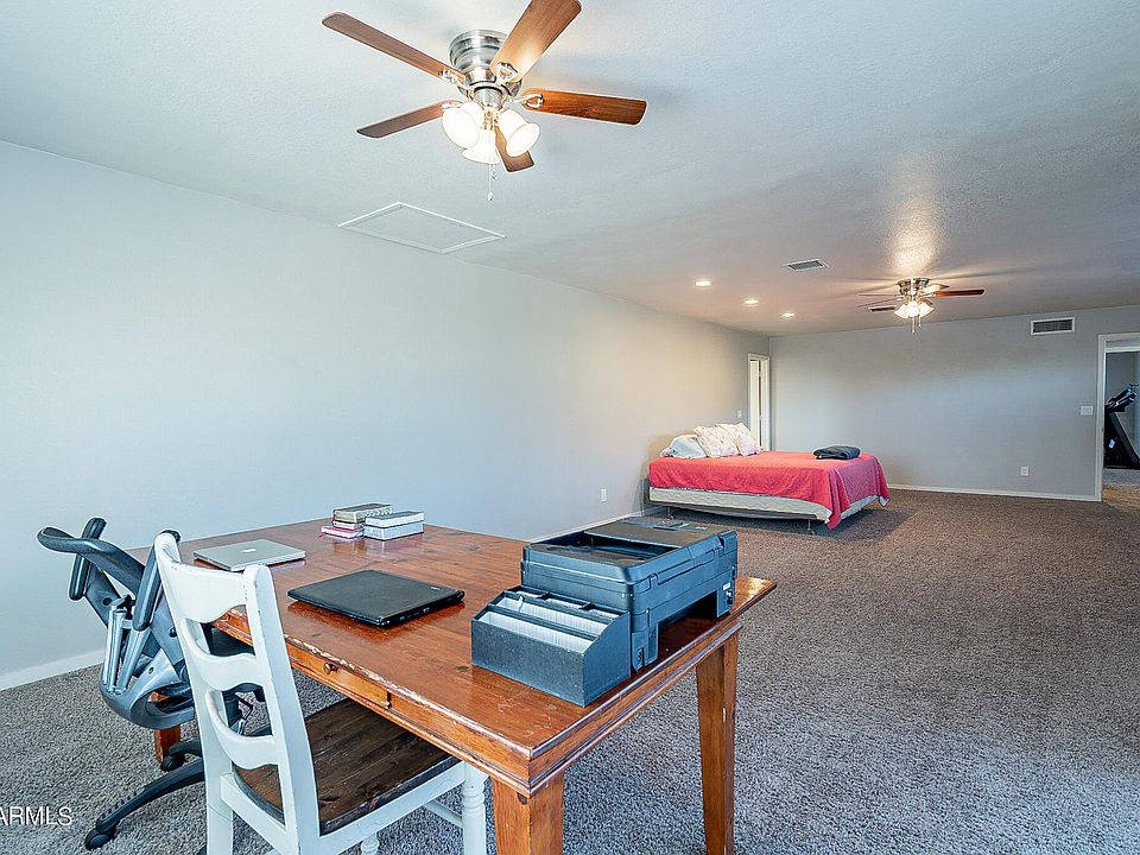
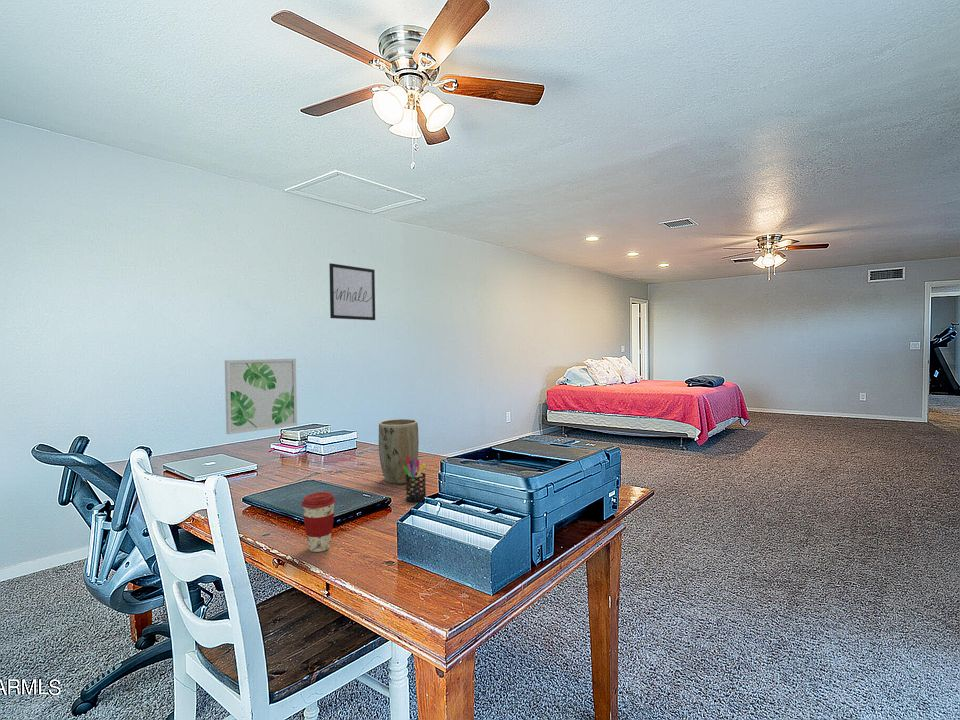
+ coffee cup (318, 522)
+ wall art (353, 293)
+ pen holder (413, 478)
+ plant pot (398, 450)
+ wall art (262, 394)
